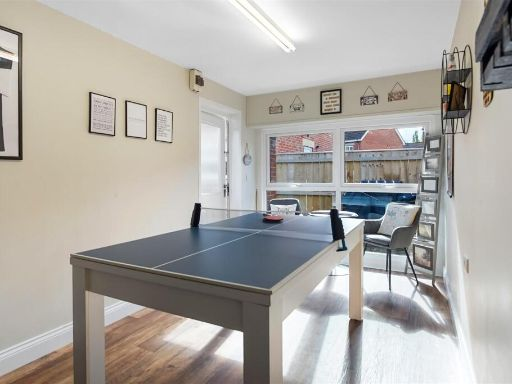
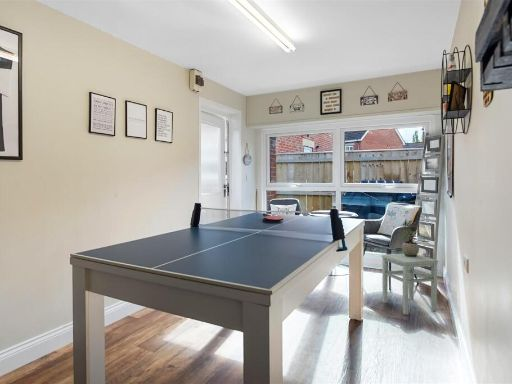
+ stool (408, 281)
+ potted plant (409, 237)
